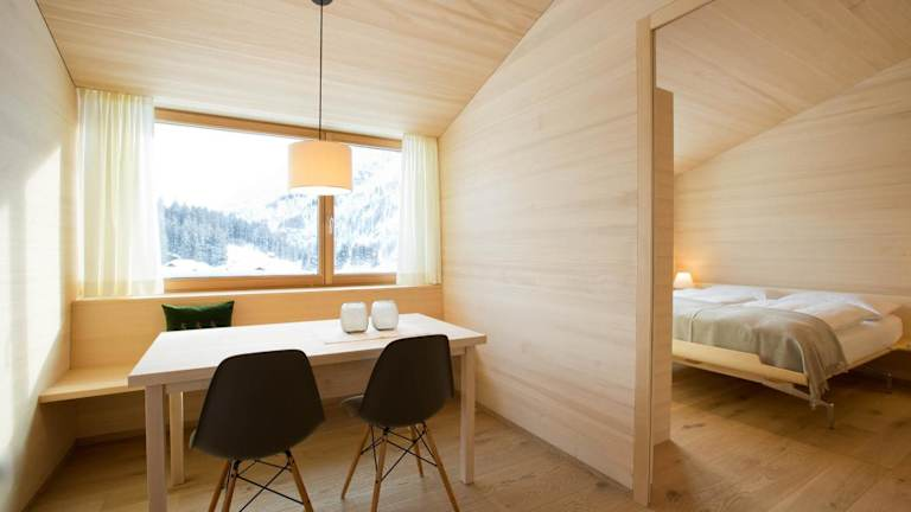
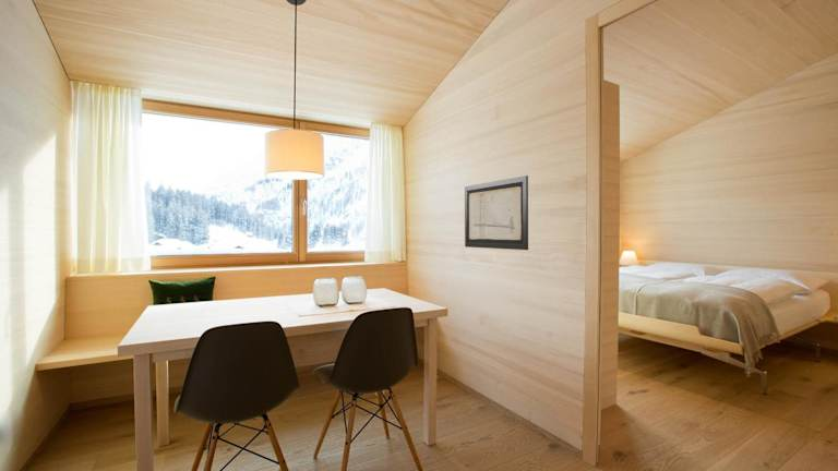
+ wall art (492, 215)
